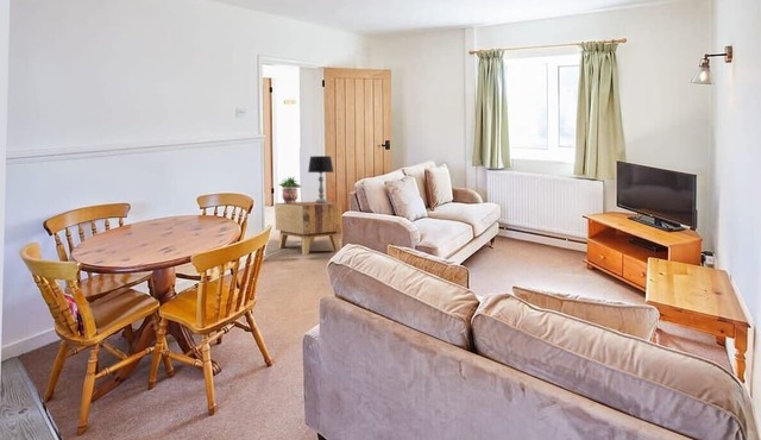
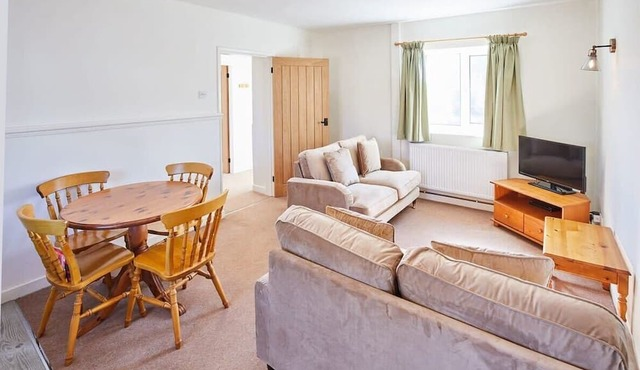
- side table (309, 226)
- potted plant (289, 189)
- table lamp (321, 180)
